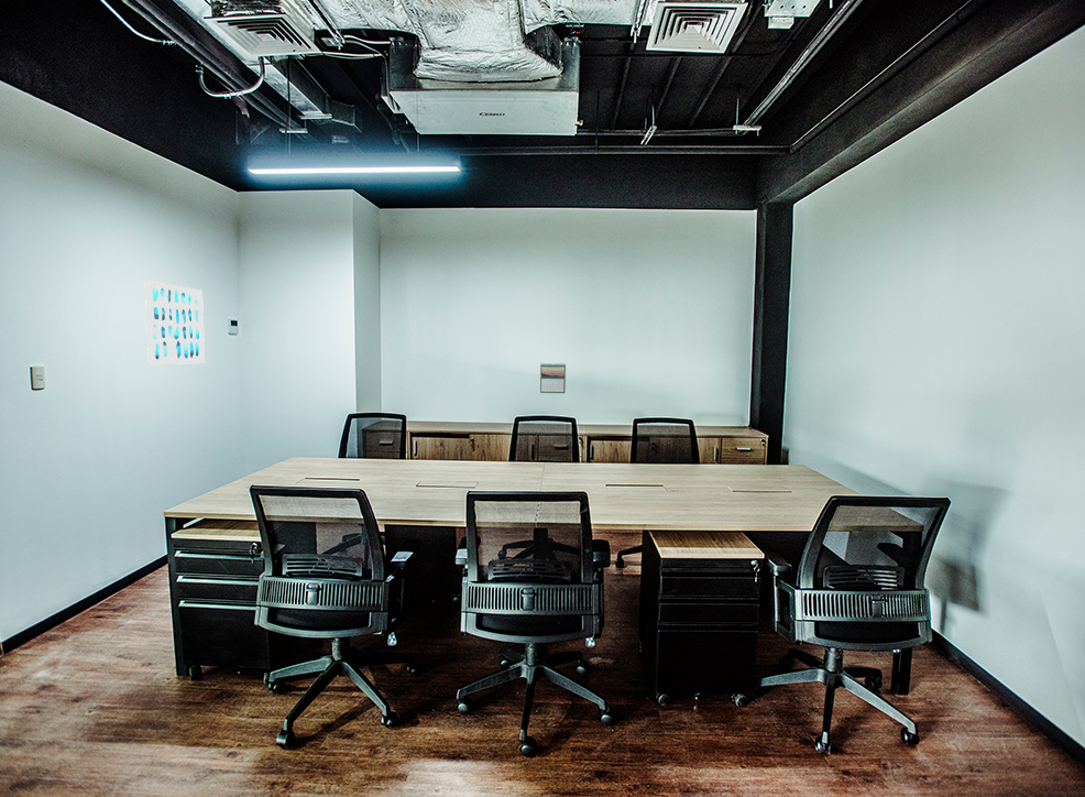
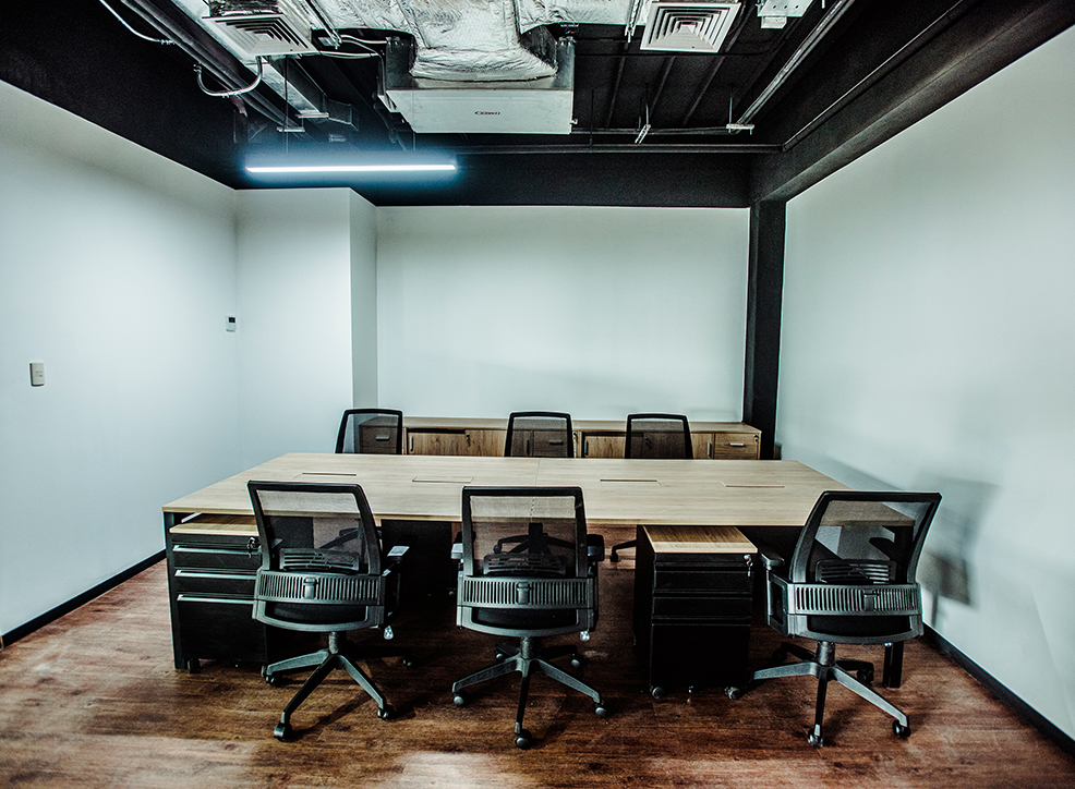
- wall art (177, 325)
- calendar (552, 378)
